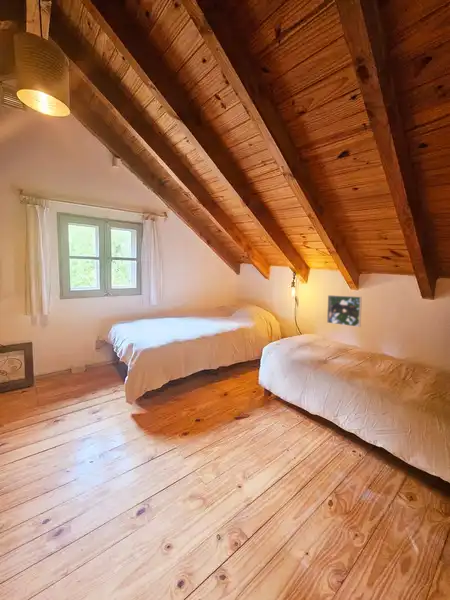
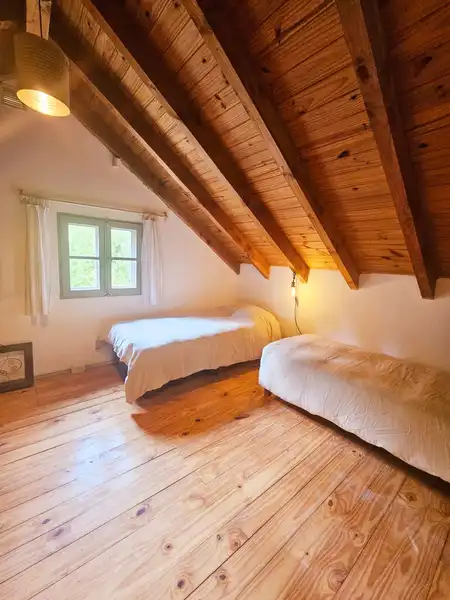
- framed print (343, 310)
